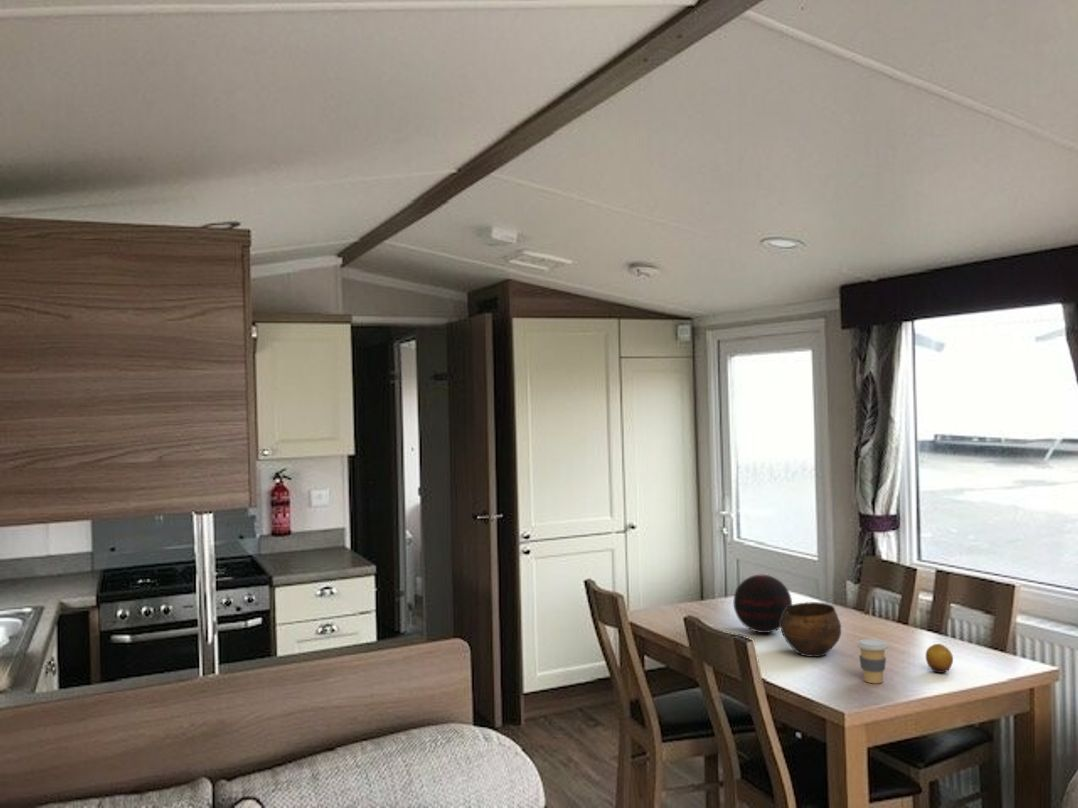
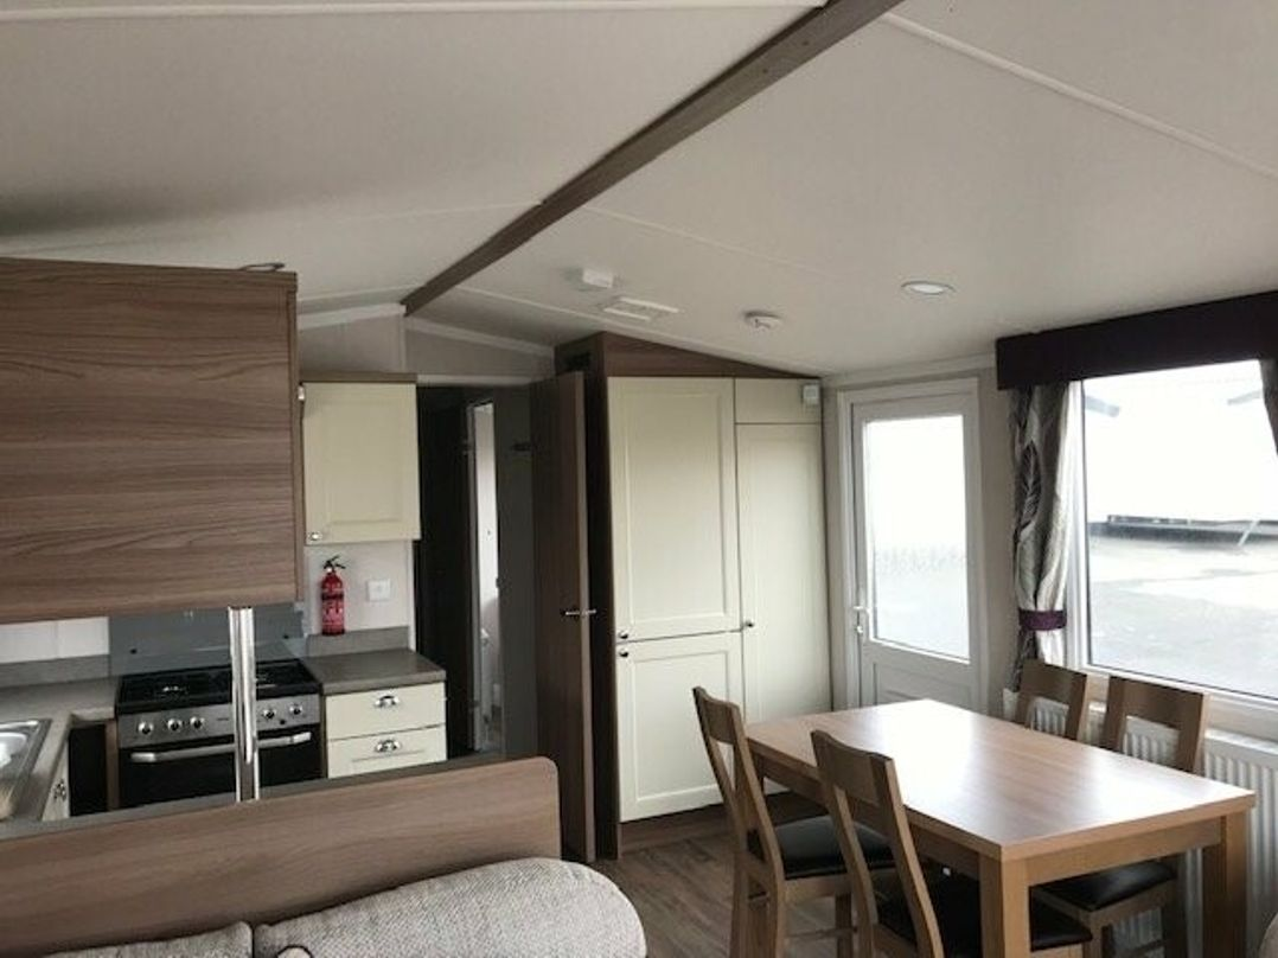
- bowl (810, 629)
- coffee cup (872, 661)
- fruit (939, 657)
- decorative orb (762, 603)
